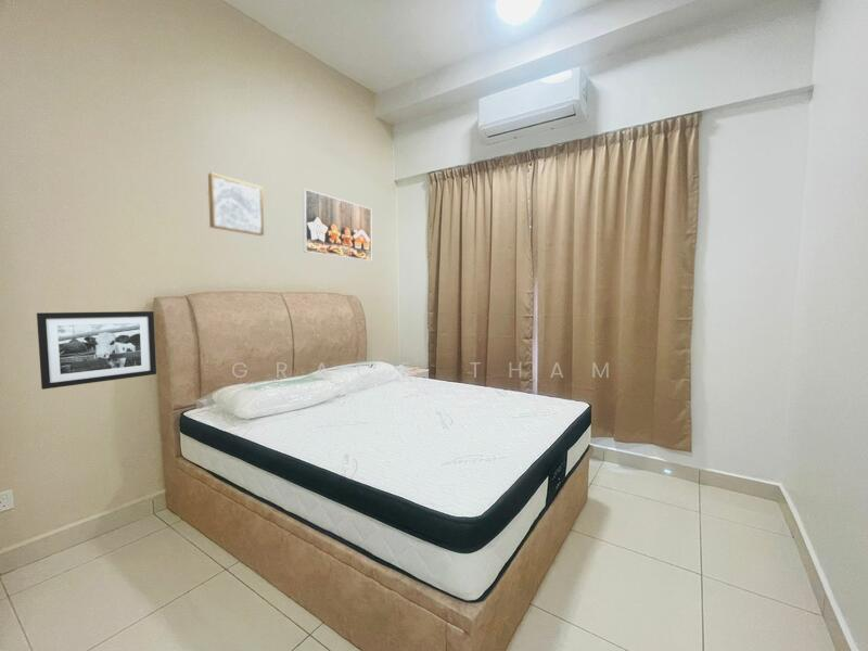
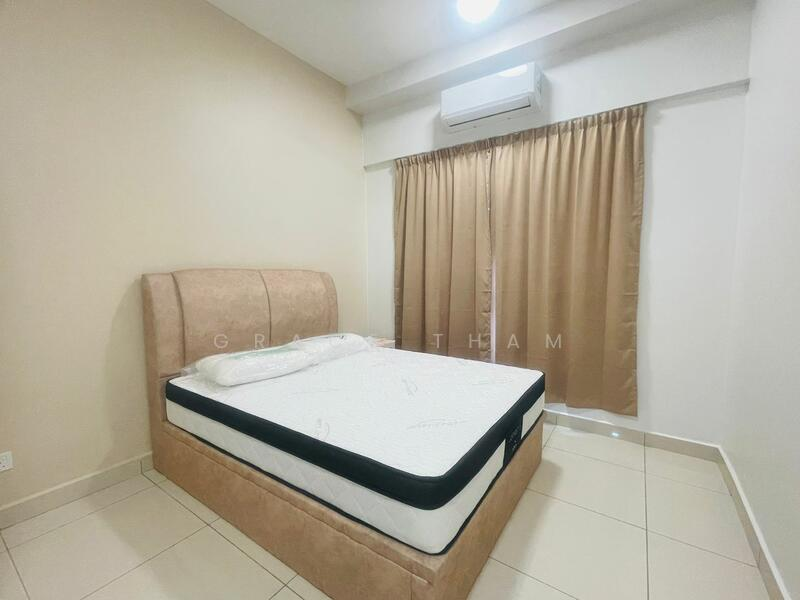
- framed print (340, 228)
- picture frame (102, 346)
- wall art (237, 206)
